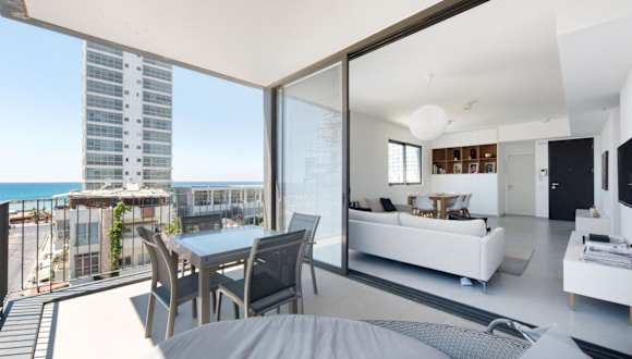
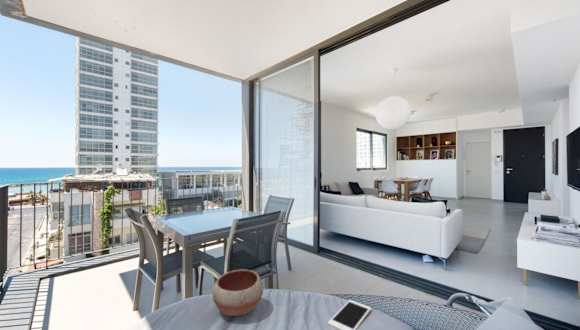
+ cell phone (350, 315)
+ bowl (238, 293)
